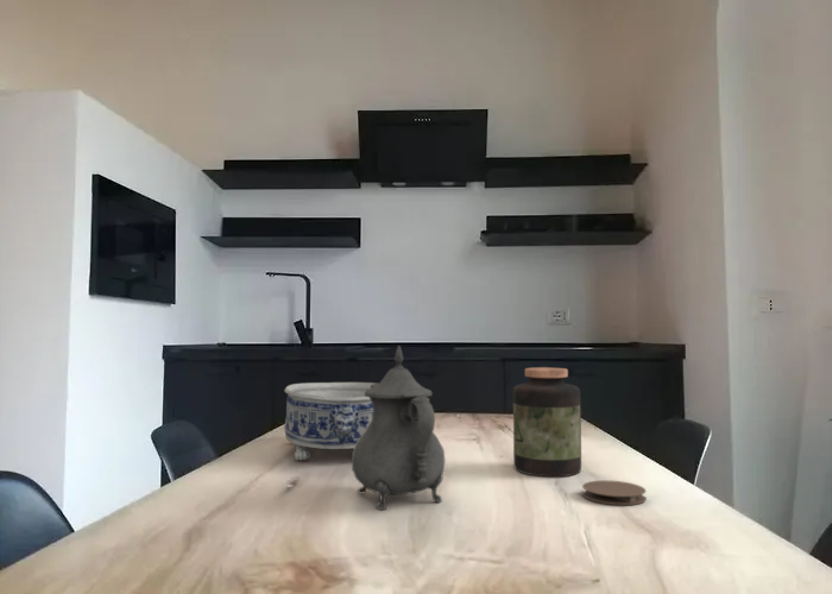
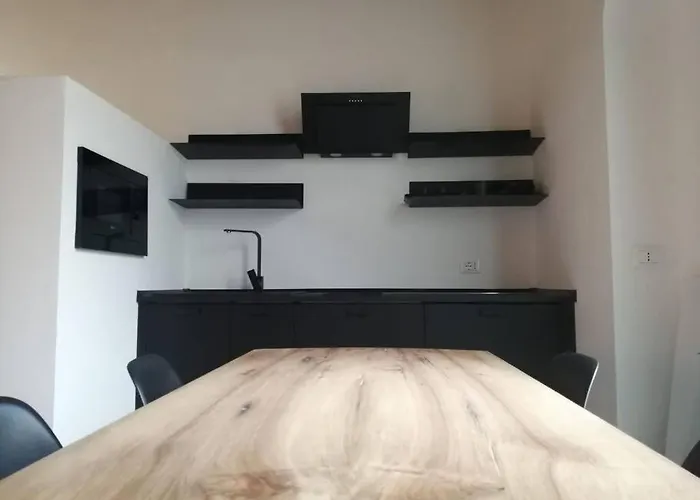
- jar (546, 418)
- decorative bowl (341, 417)
- teapot (398, 421)
- coaster (613, 492)
